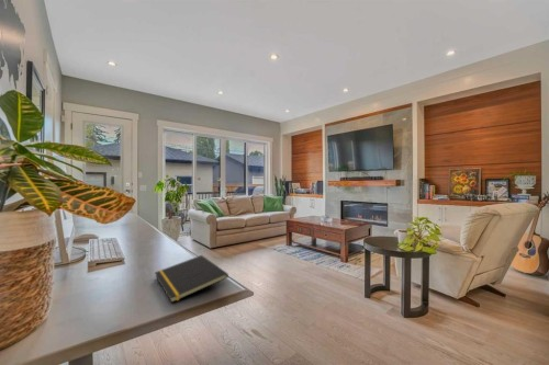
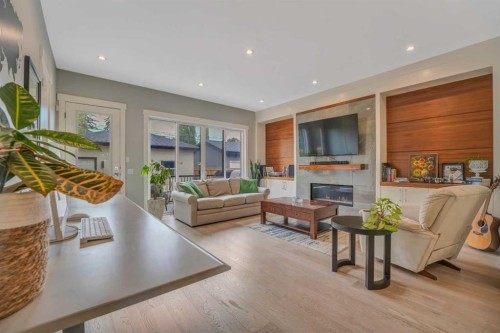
- notepad (189, 274)
